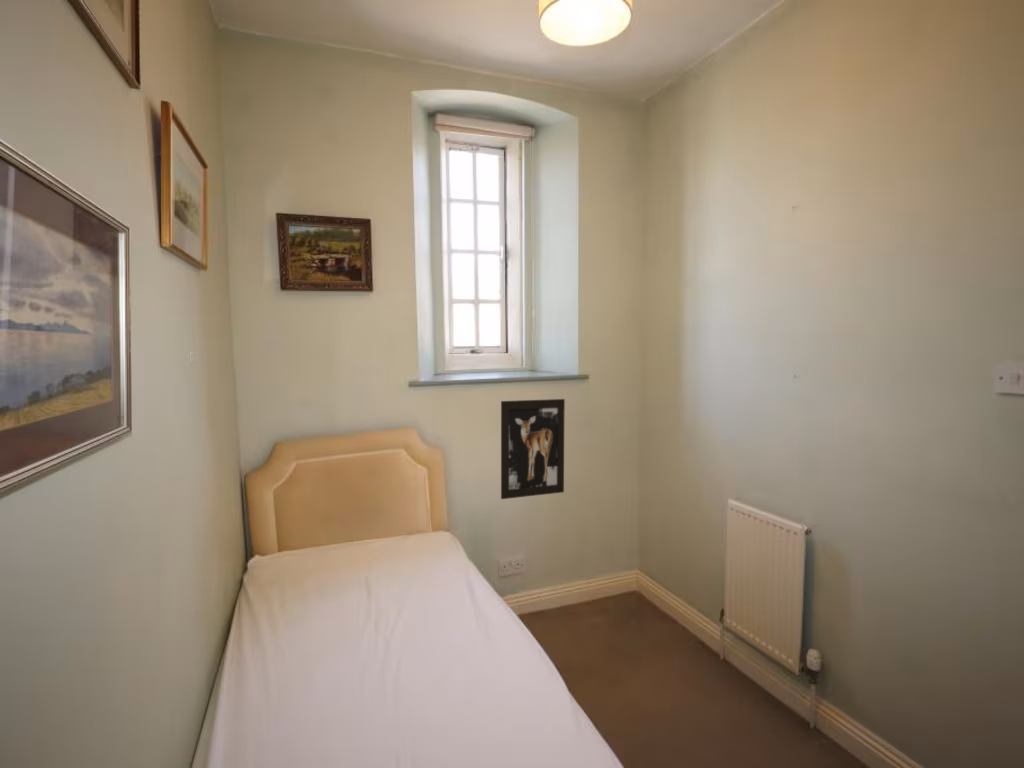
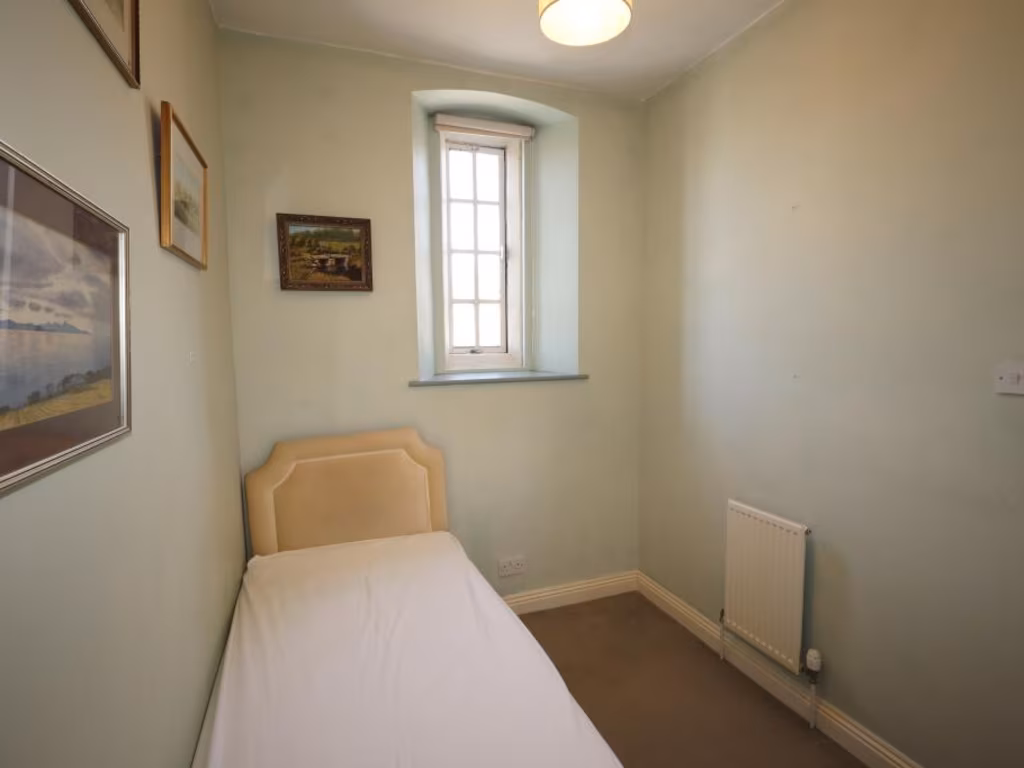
- wall art (533, 448)
